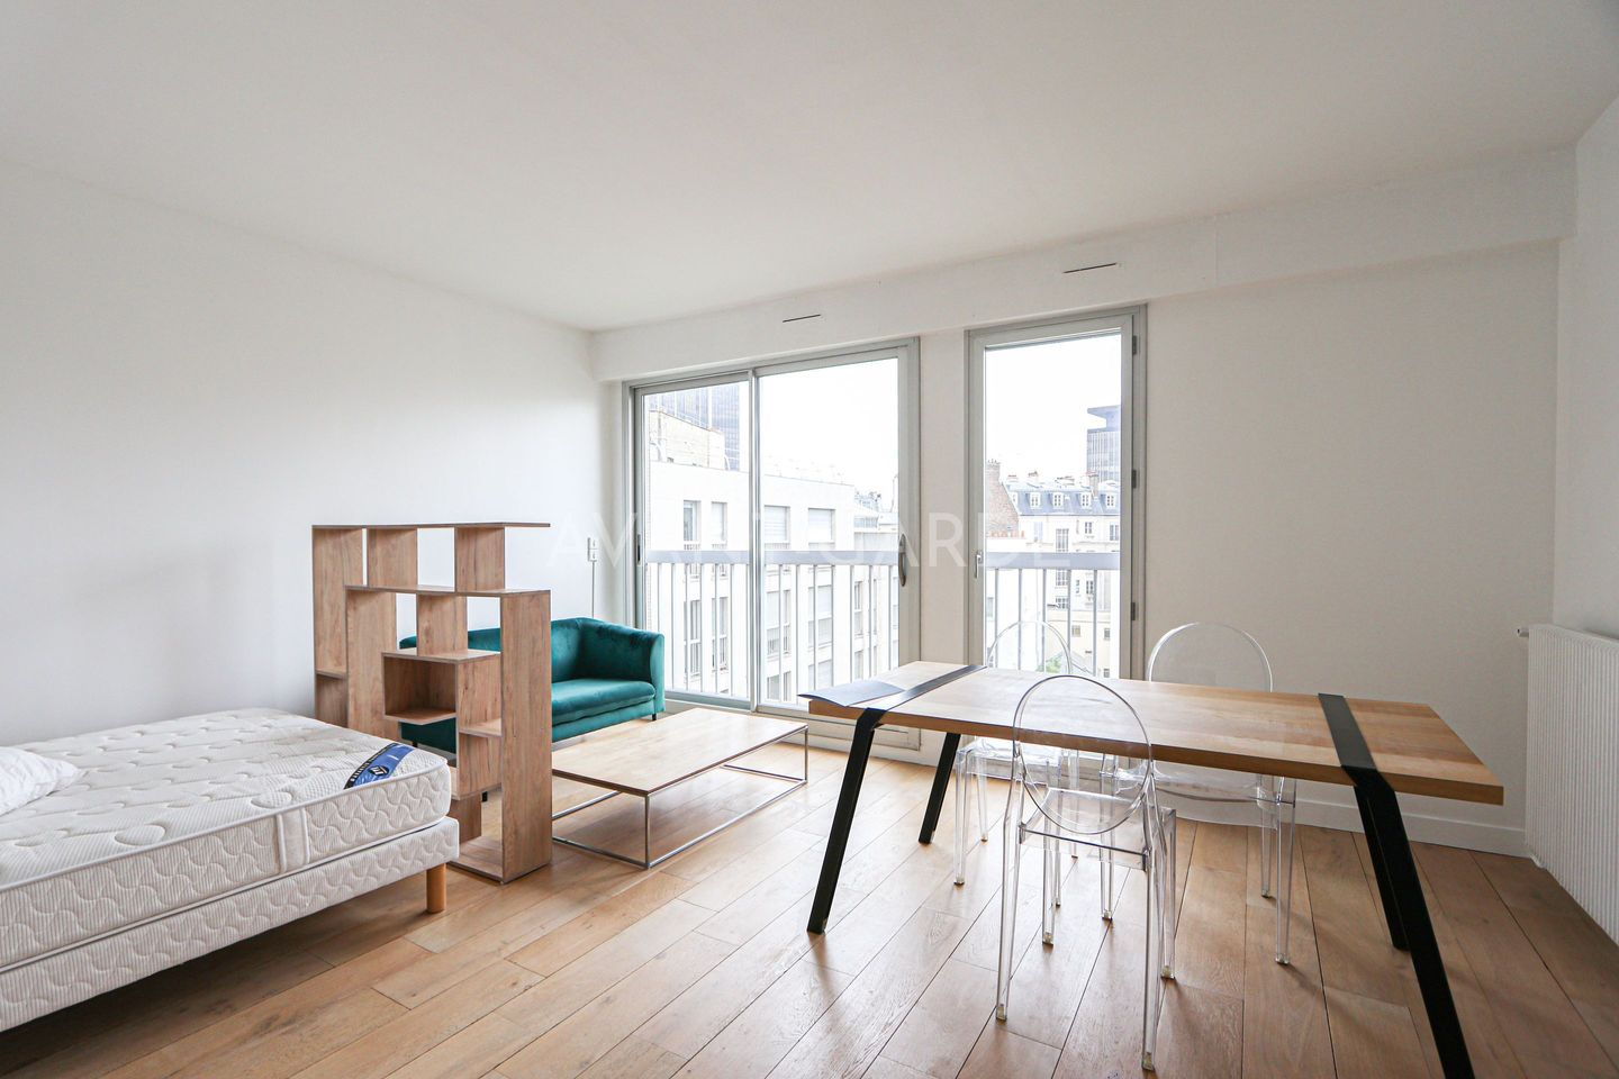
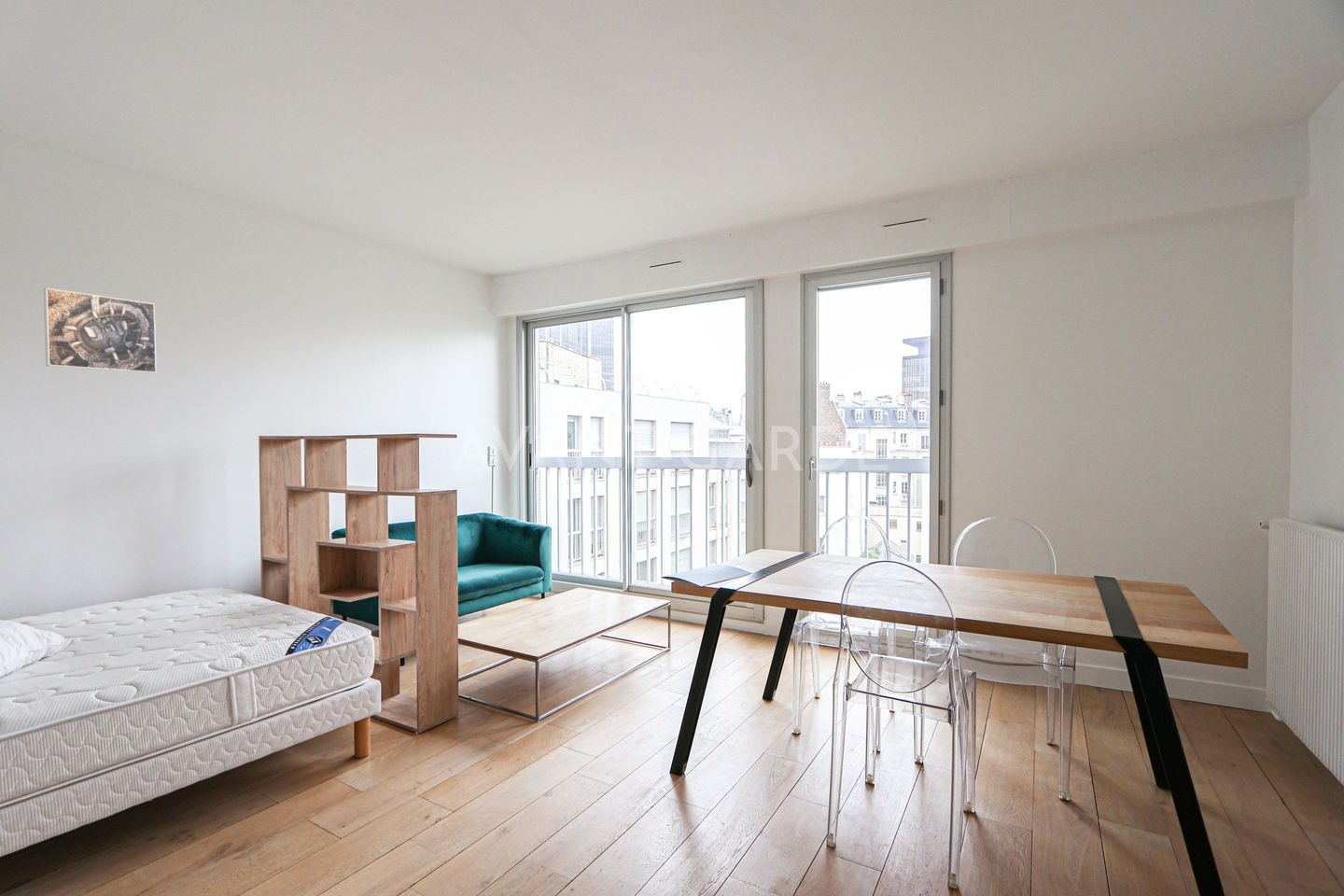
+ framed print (103, 332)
